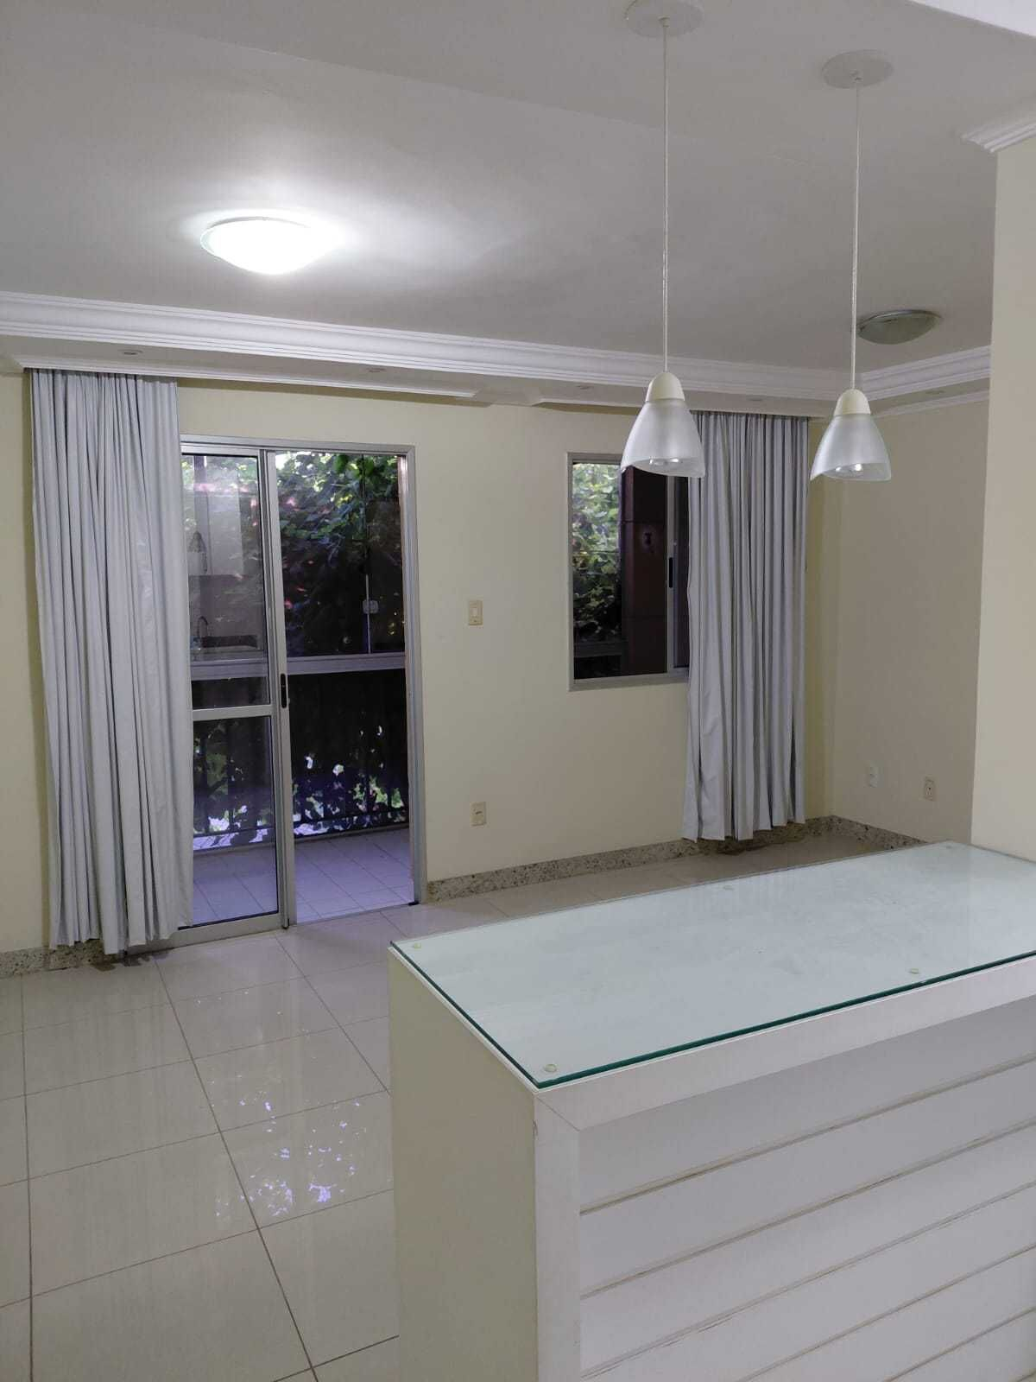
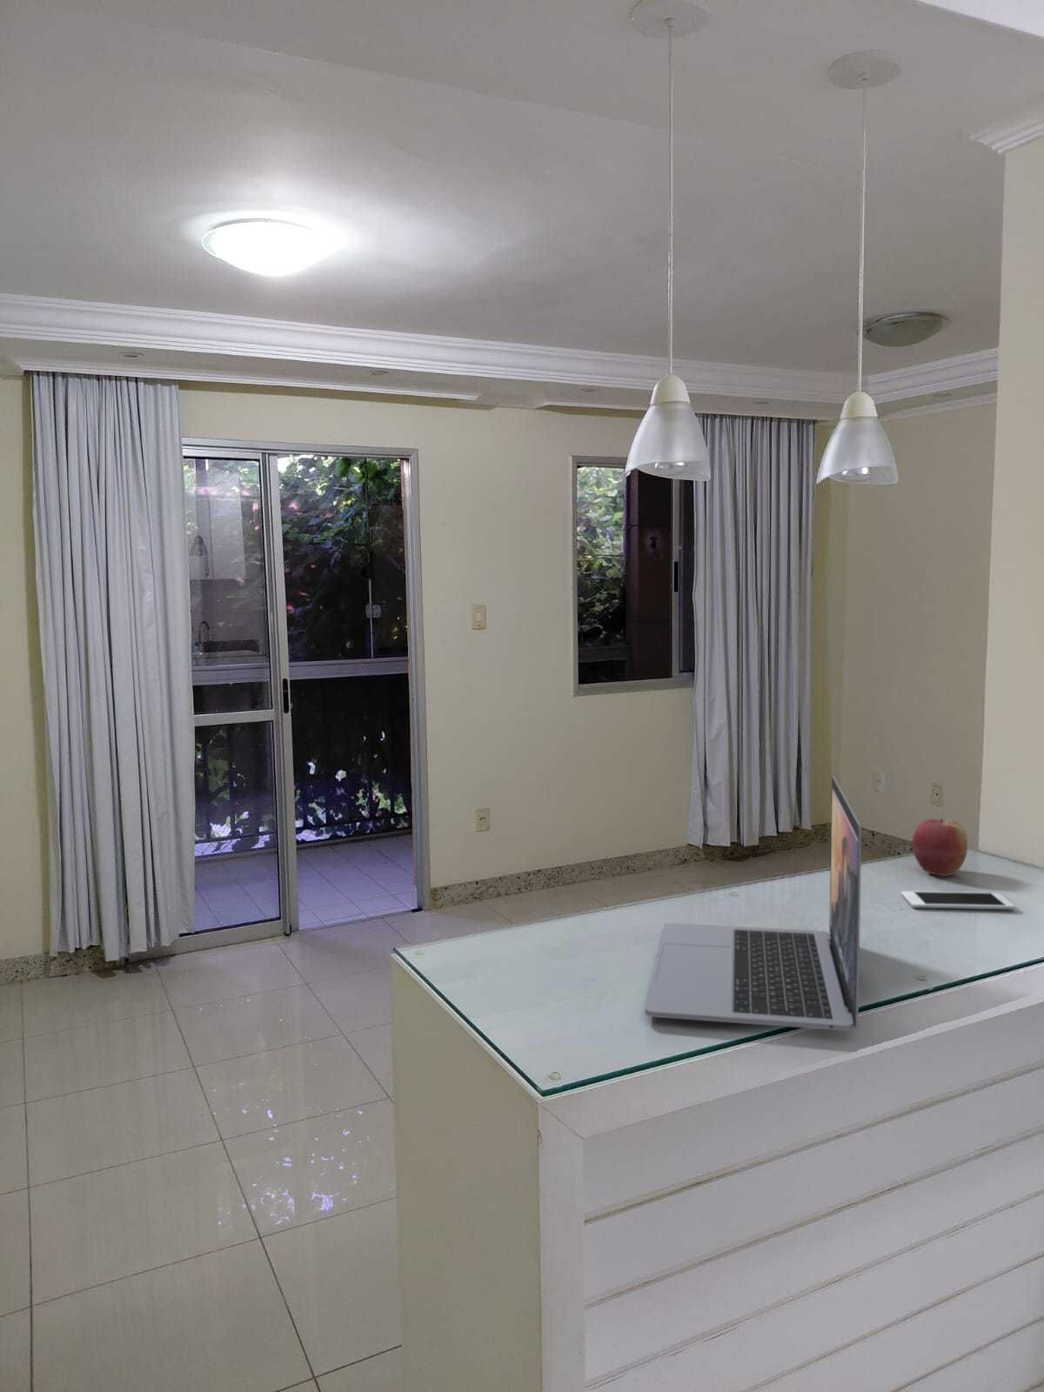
+ laptop (749, 926)
+ apple (940, 846)
+ cell phone (956, 900)
